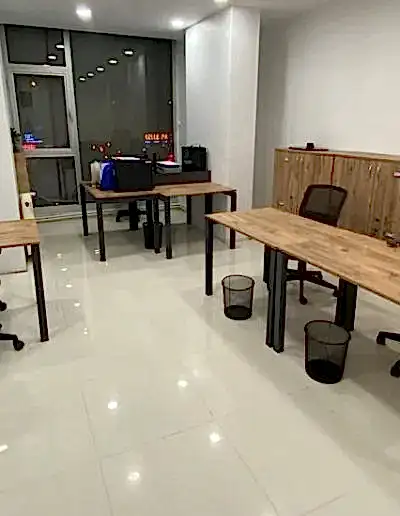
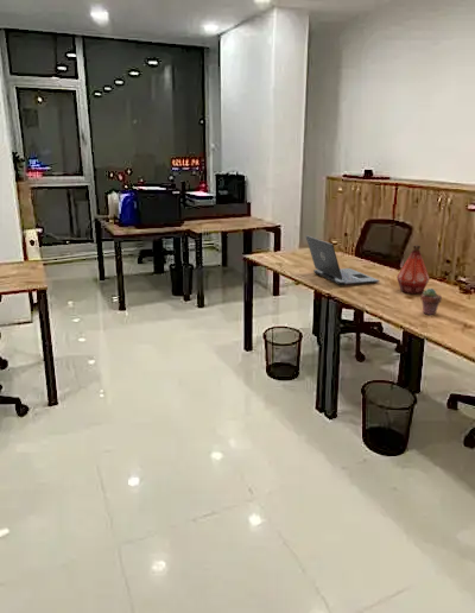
+ potted succulent (430, 301)
+ bottle (414, 268)
+ laptop (336, 258)
